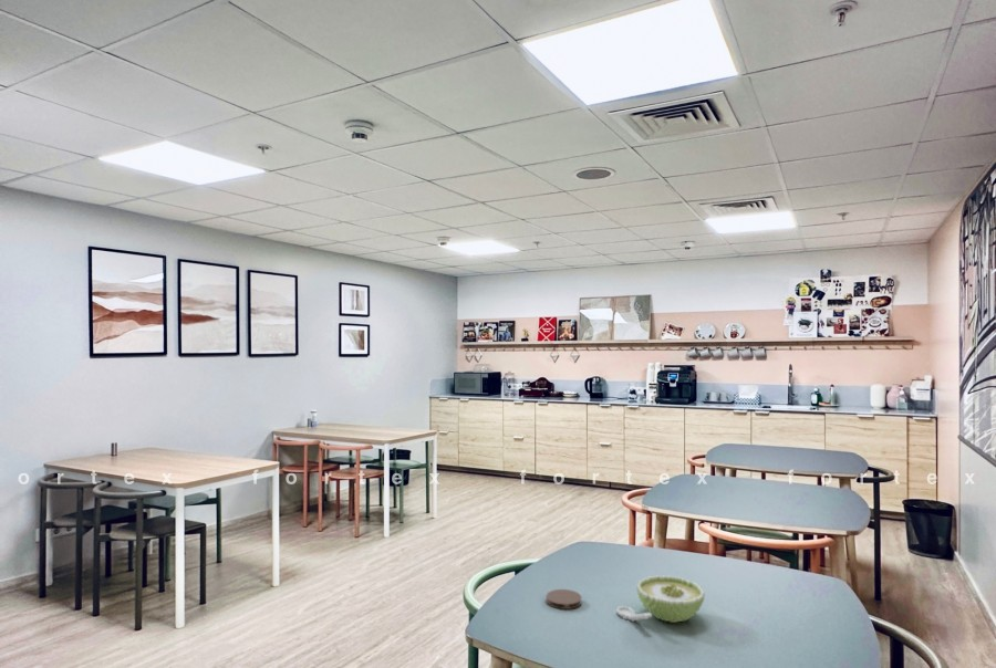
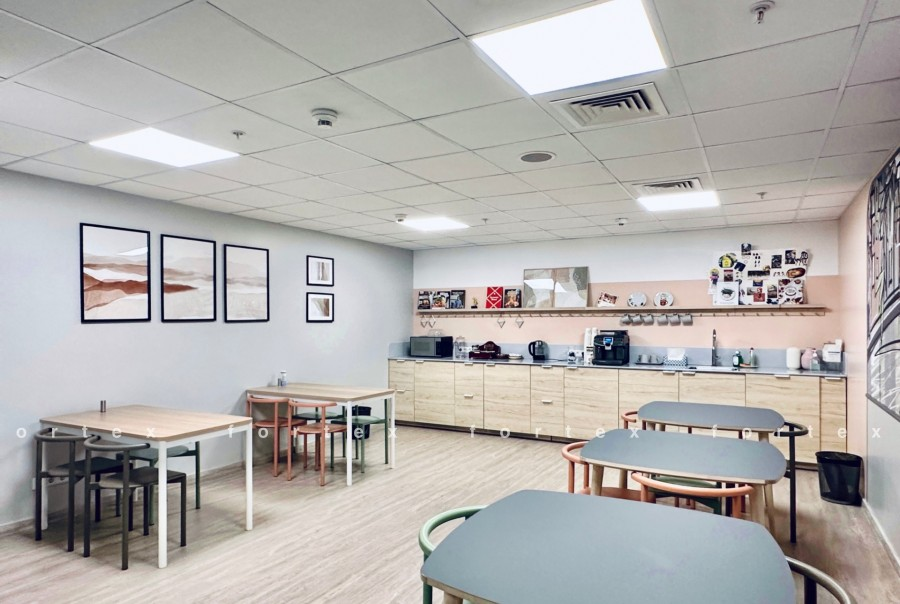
- coaster (563, 598)
- frying pan (662, 602)
